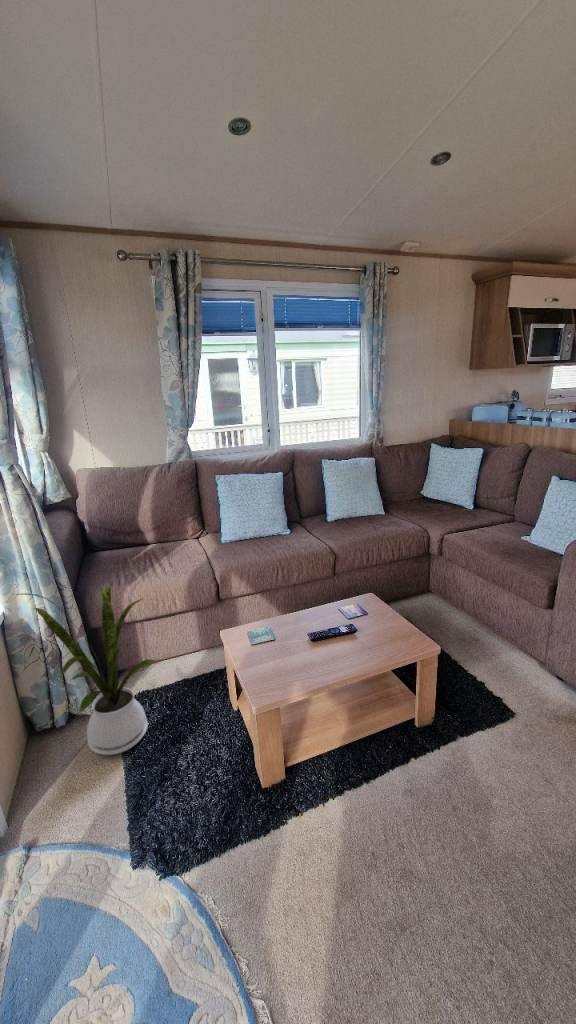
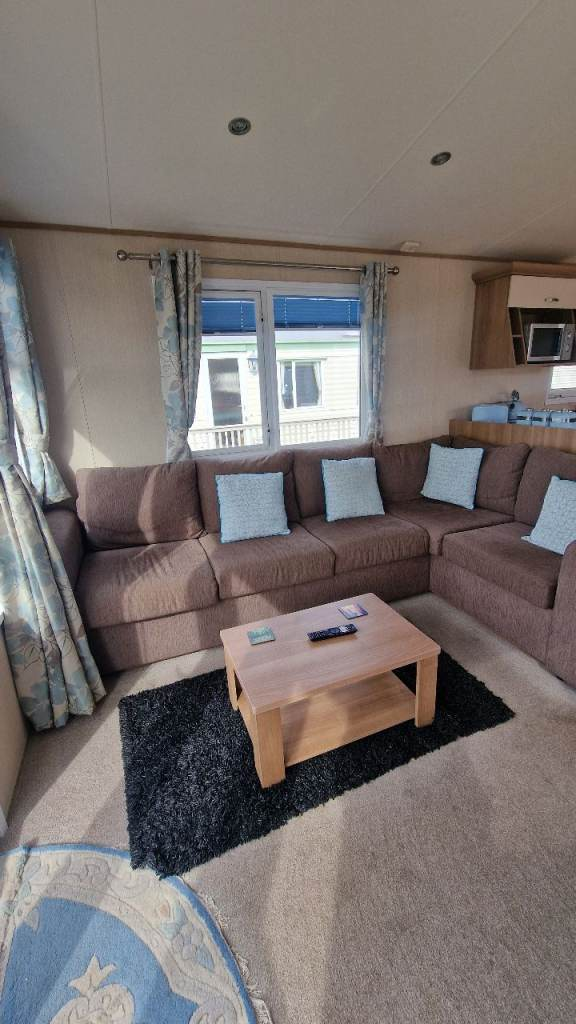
- house plant (98, 662)
